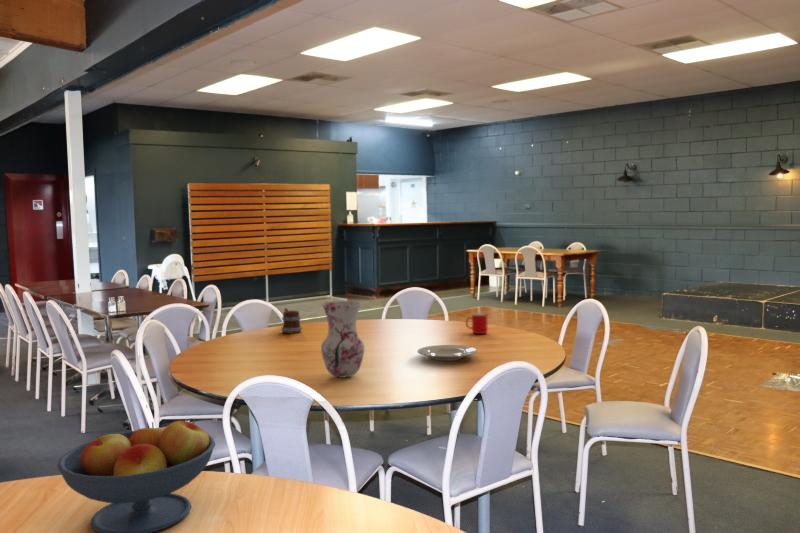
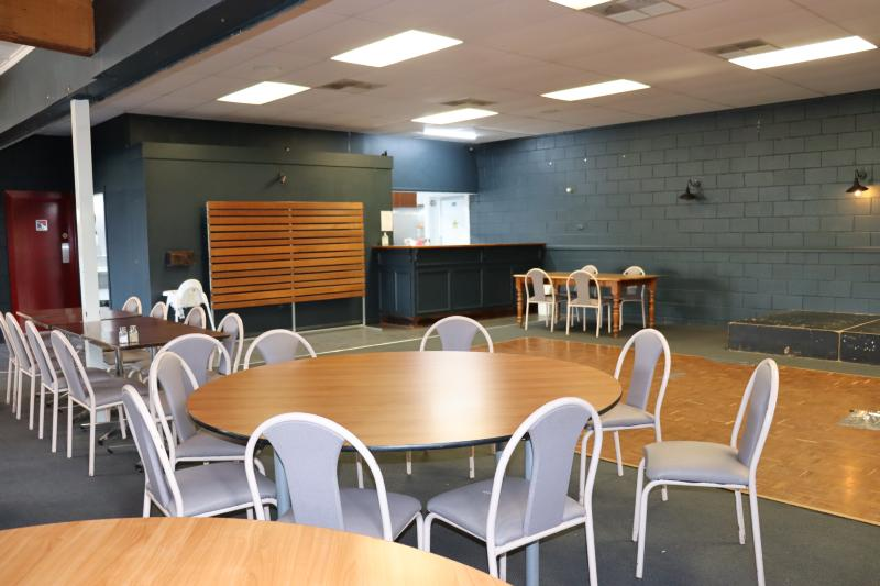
- vase (342, 339)
- fruit bowl (140, 471)
- mug (290, 320)
- plate (447, 354)
- cup (476, 323)
